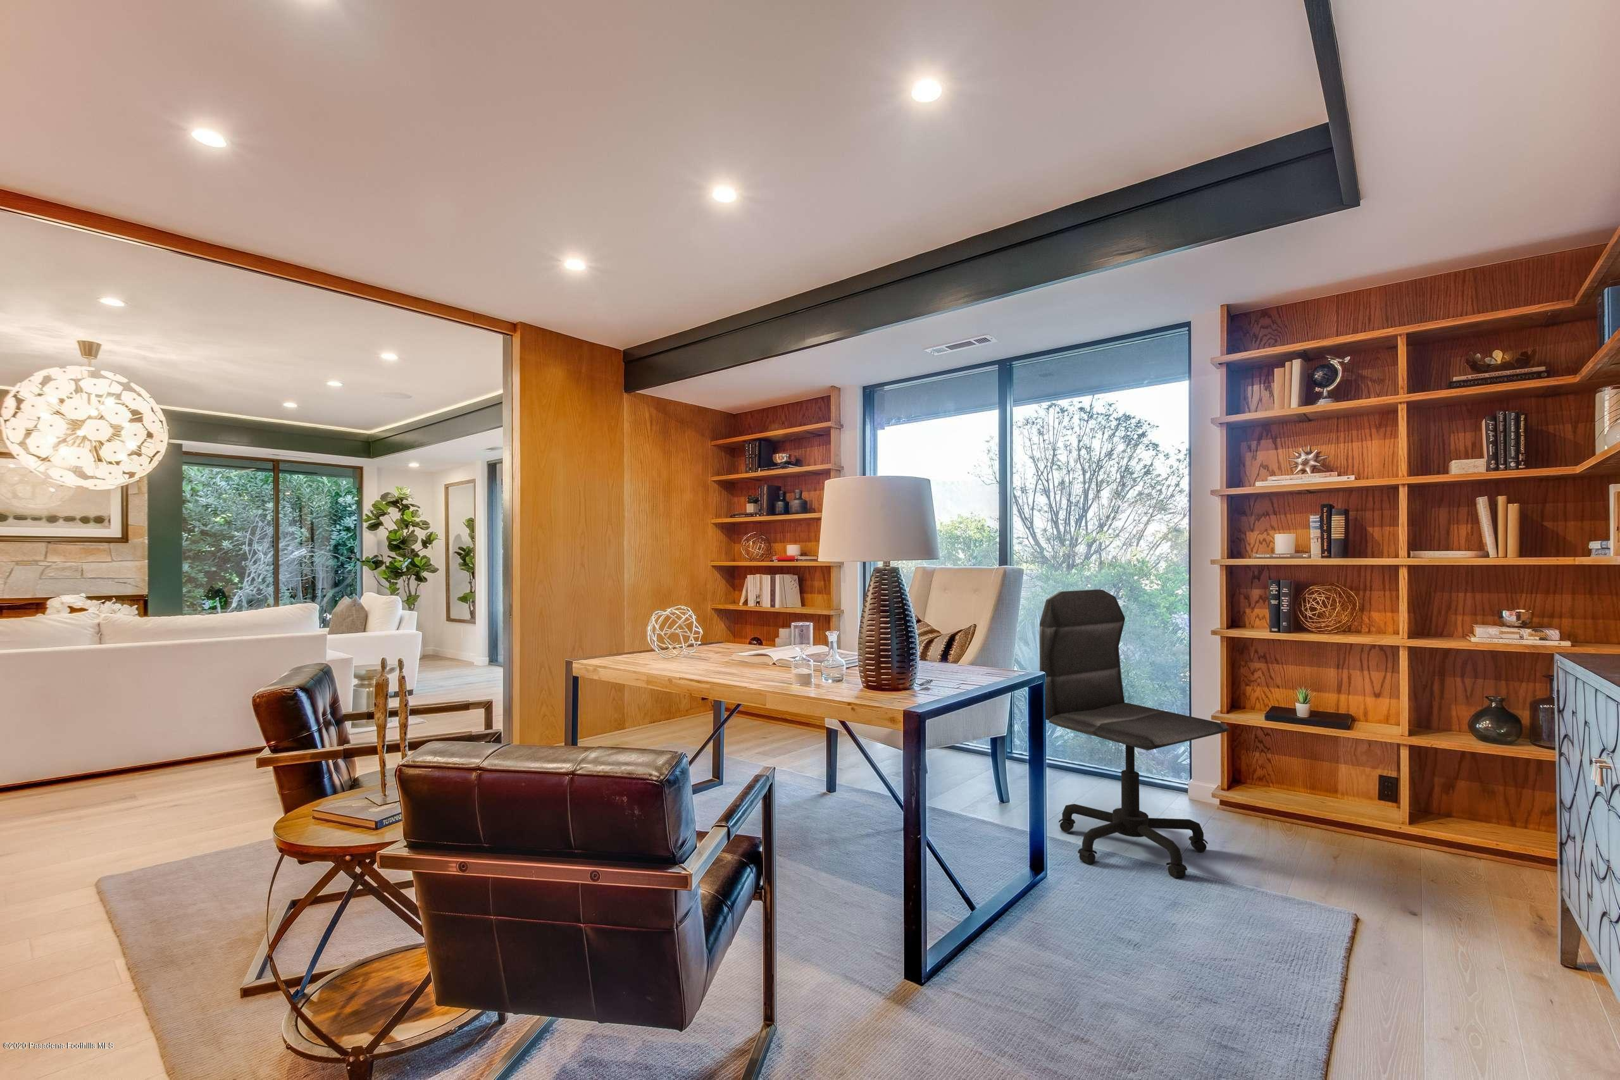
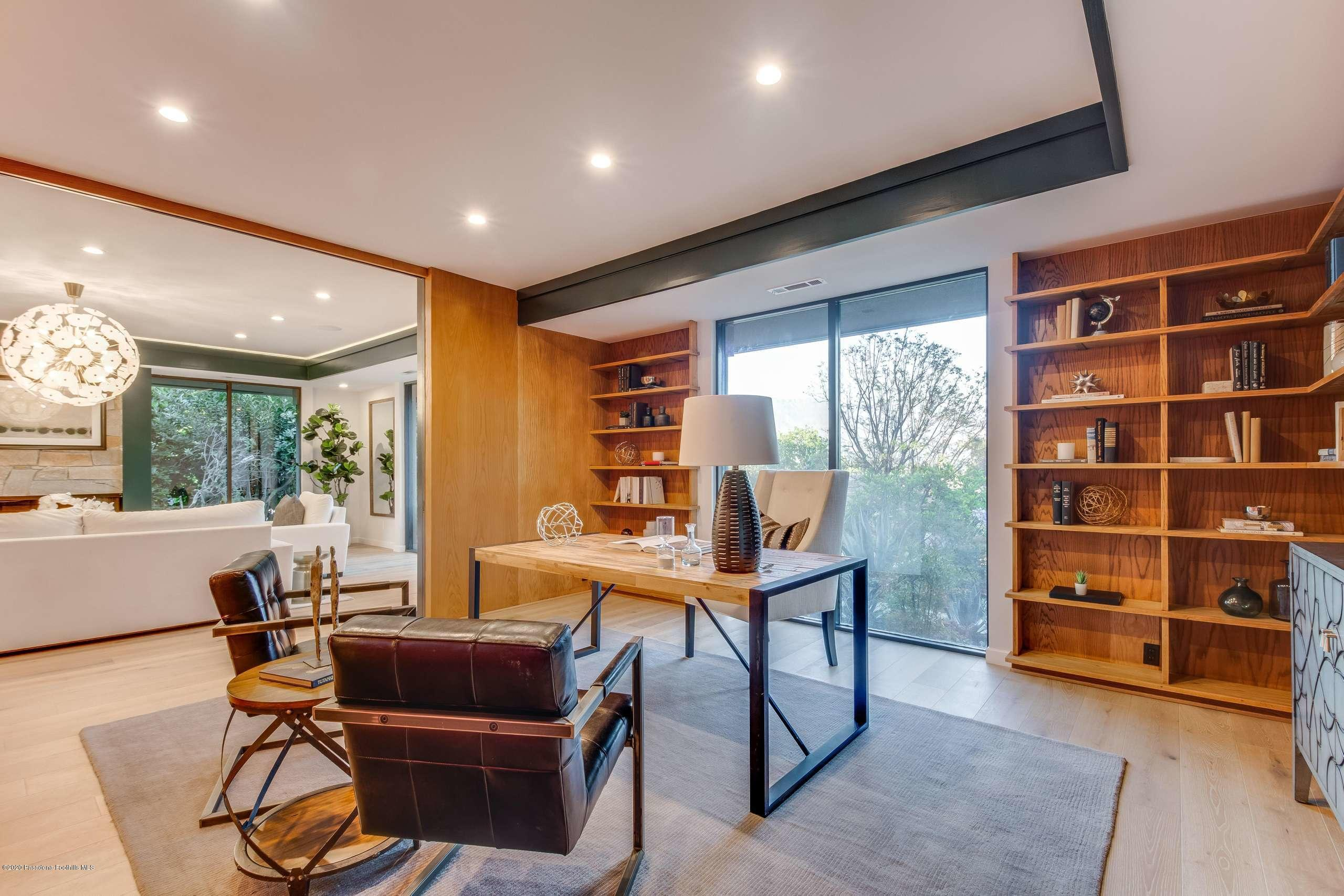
- office chair (1126, 721)
